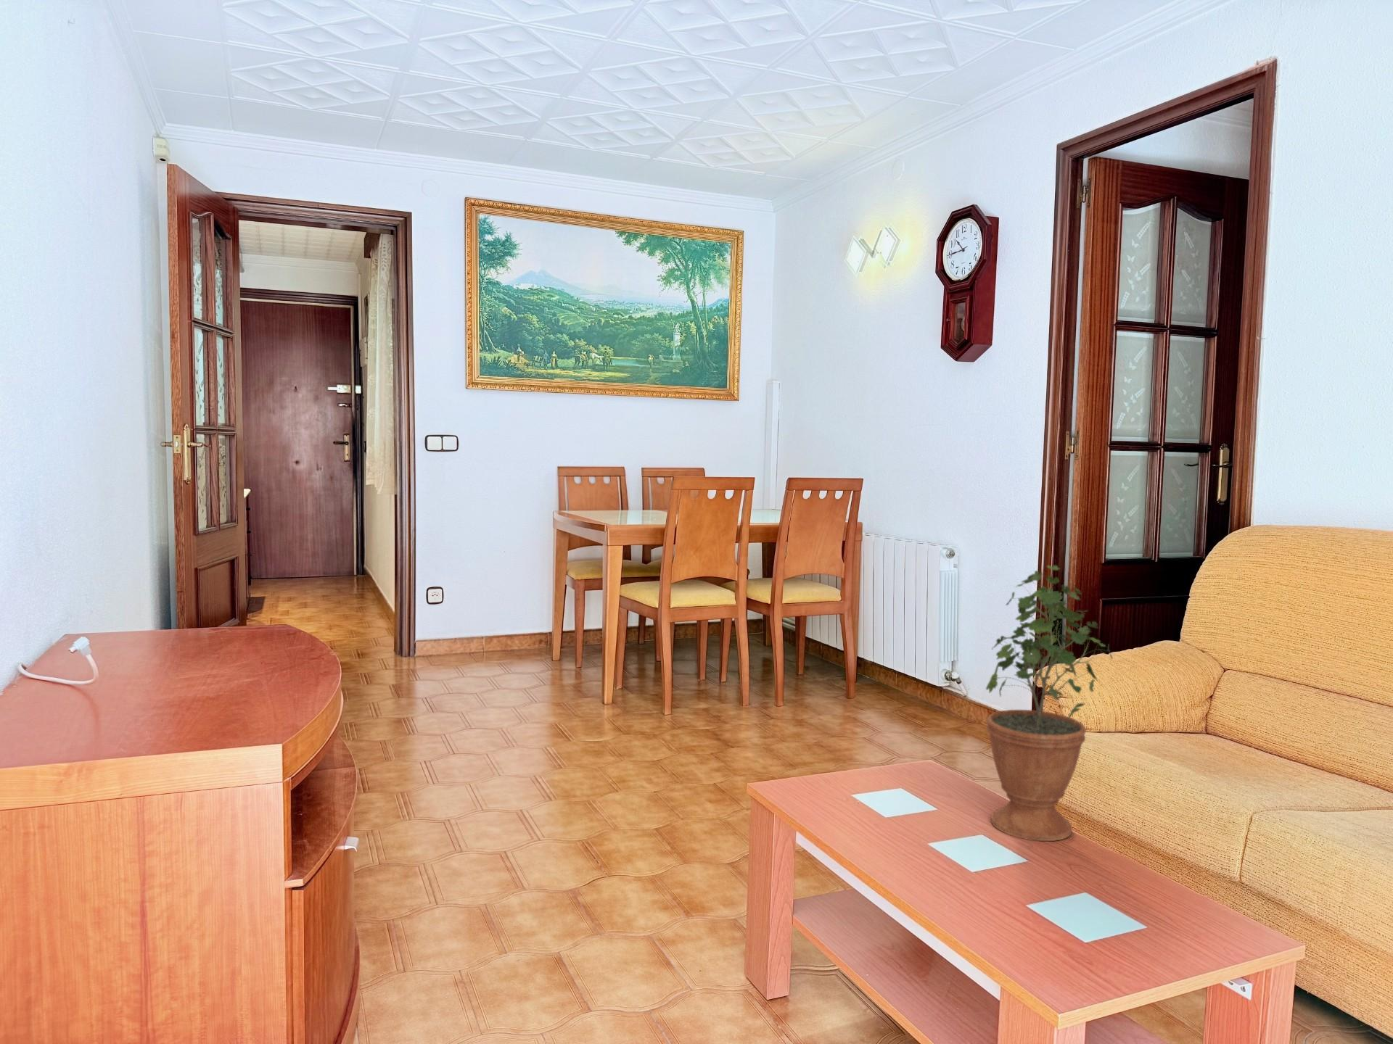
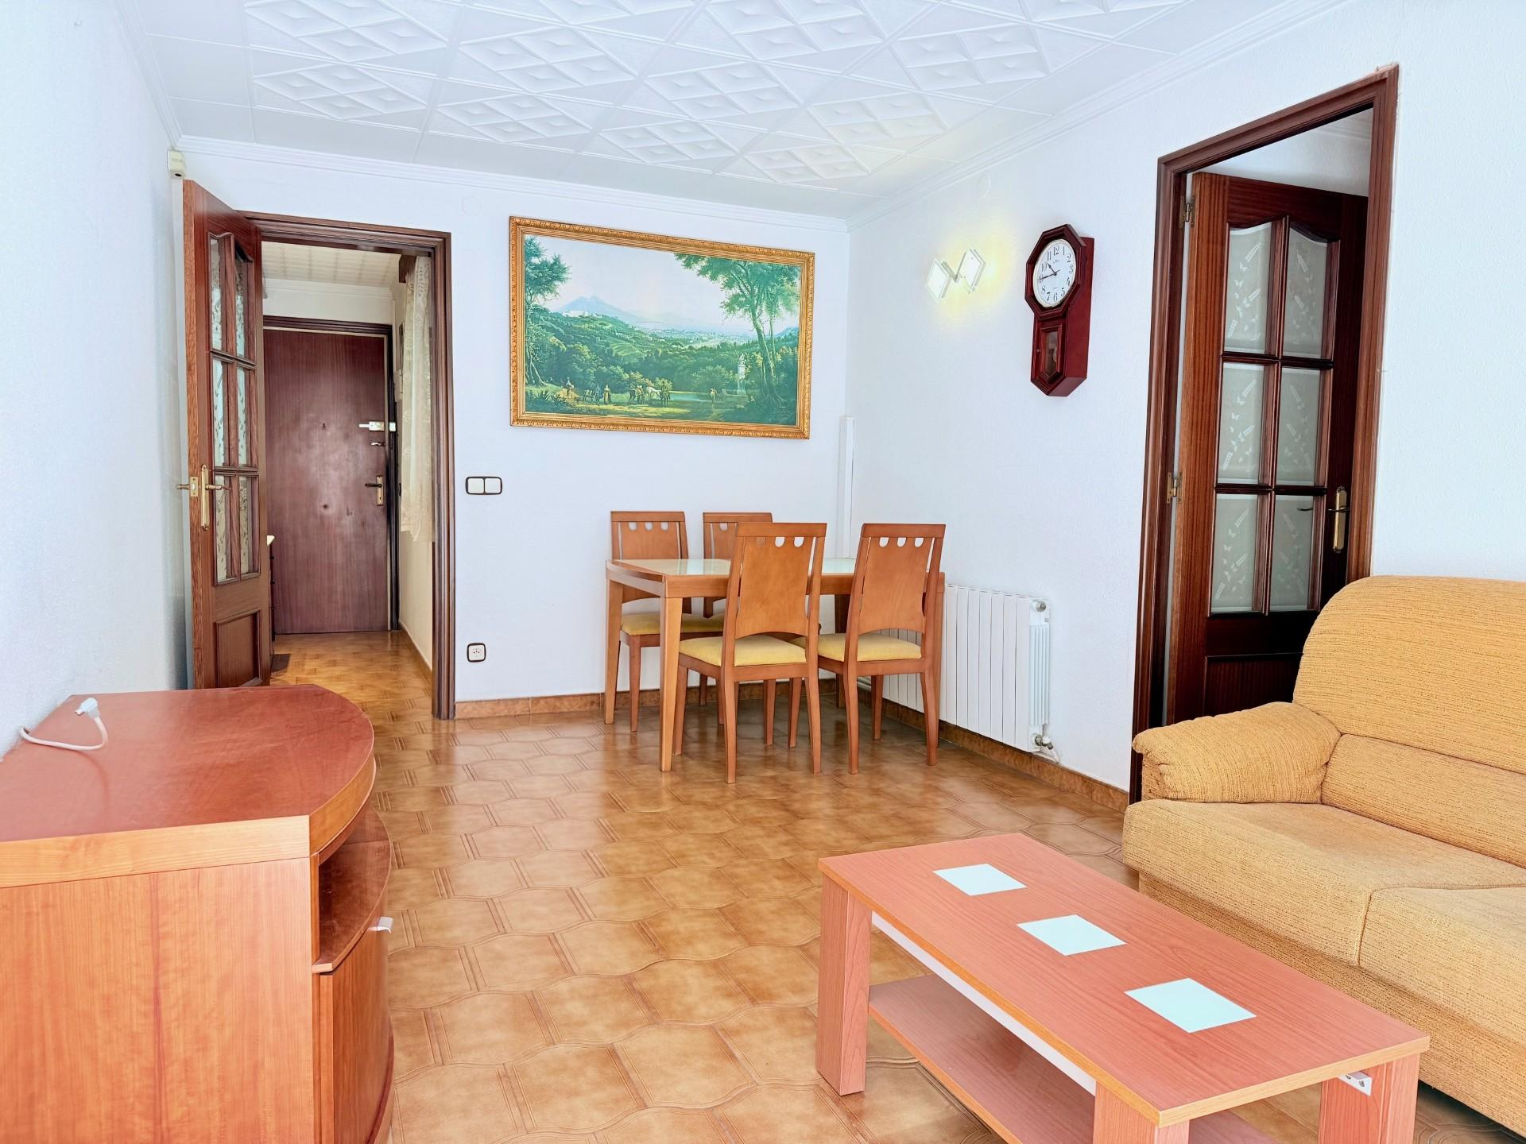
- potted plant (1047, 697)
